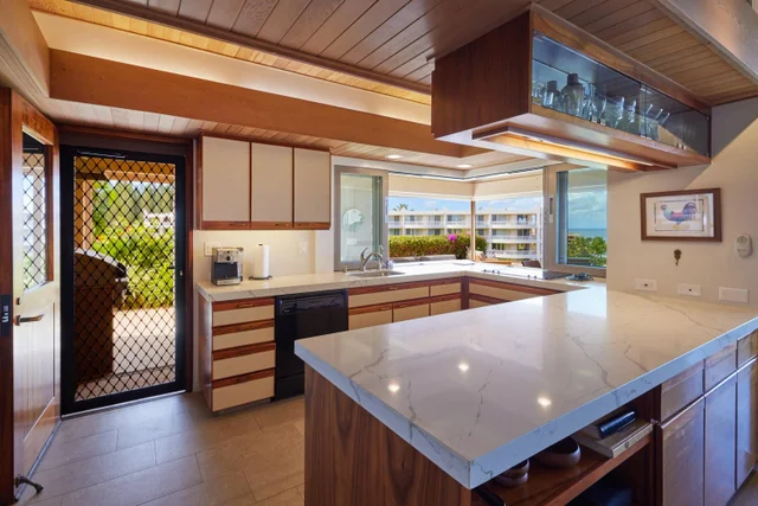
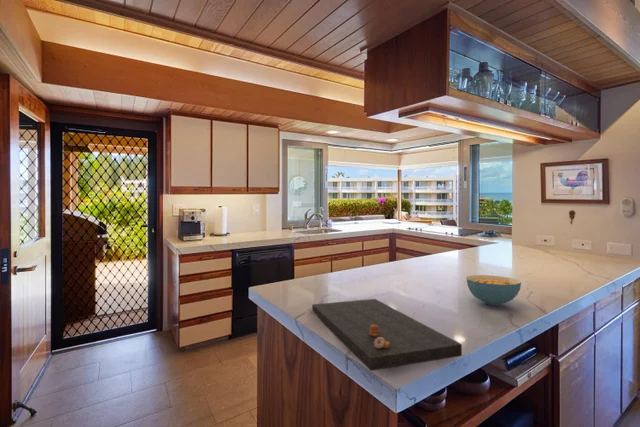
+ cereal bowl (492, 291)
+ cutting board (373, 321)
